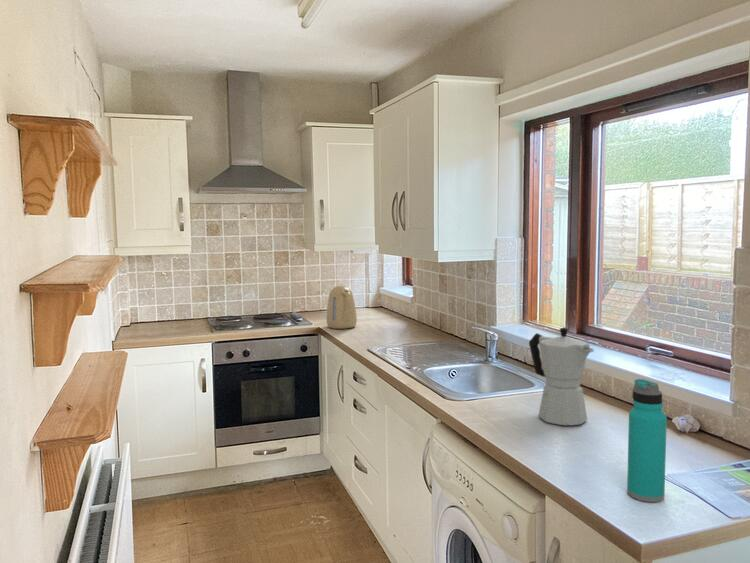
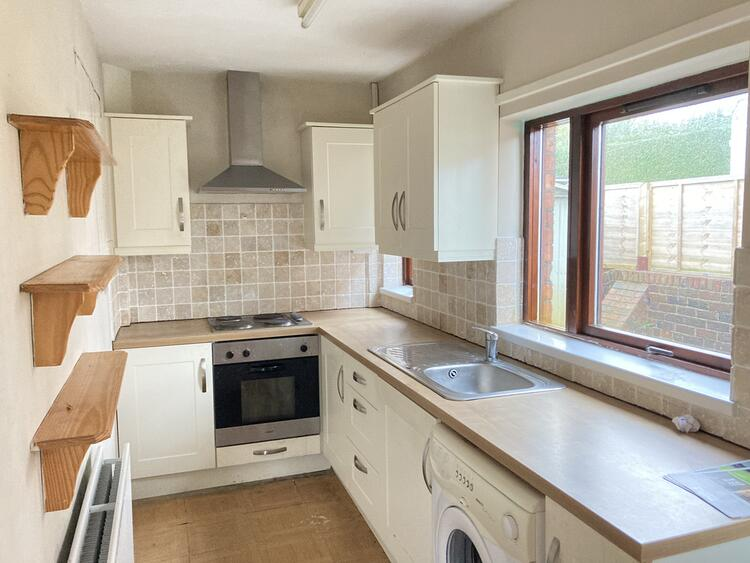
- water bottle (646, 438)
- moka pot (559, 372)
- kettle (342, 306)
